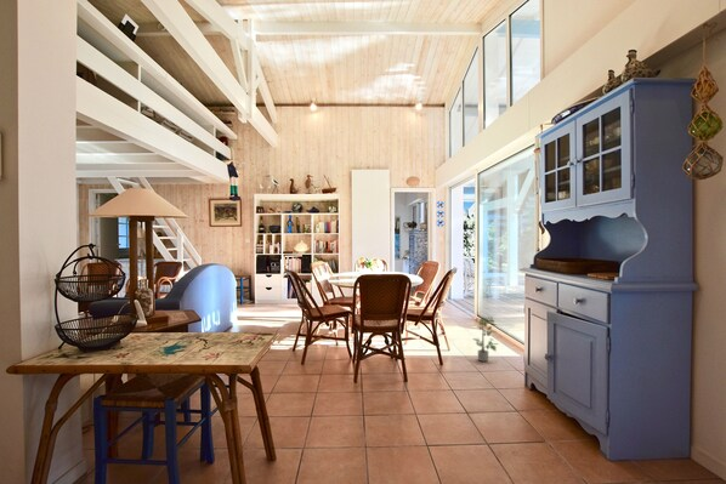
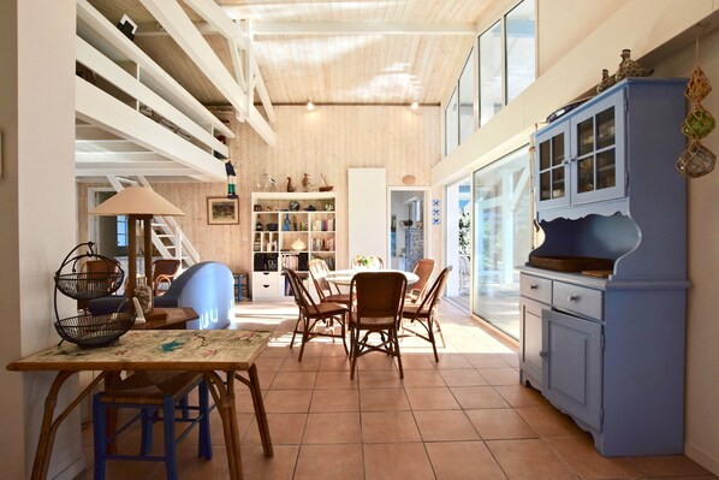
- potted plant (487, 335)
